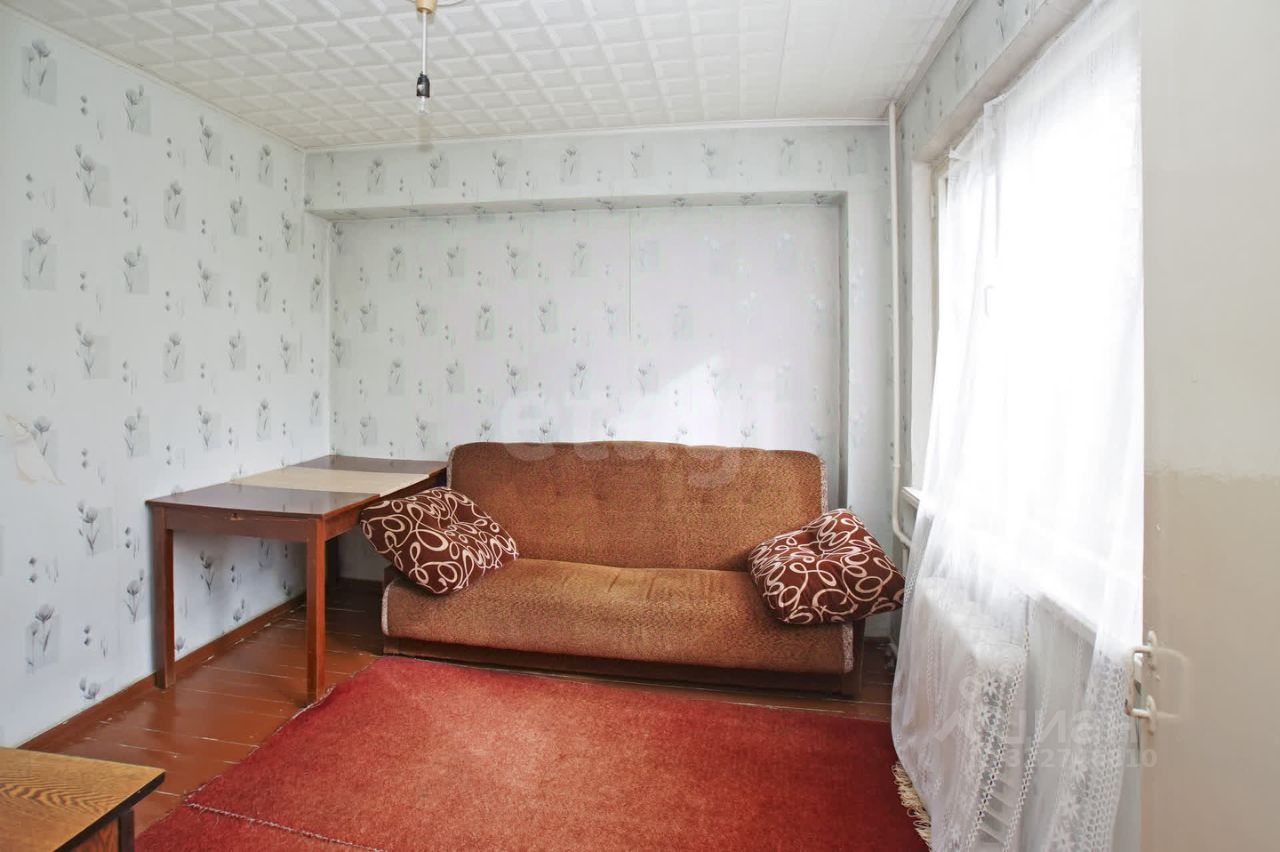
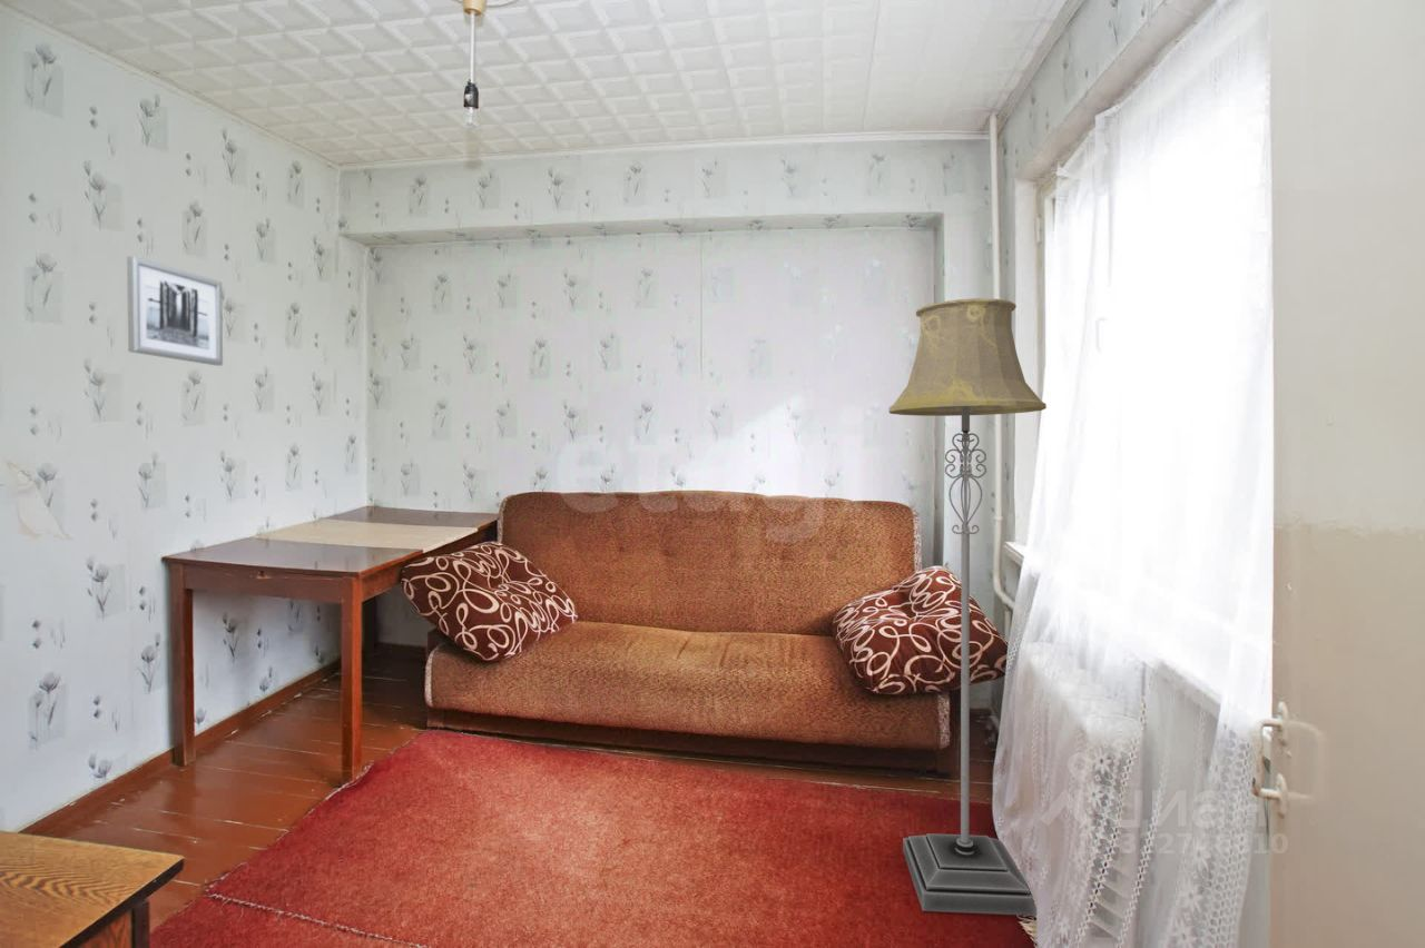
+ floor lamp (964, 596)
+ wall art (178, 314)
